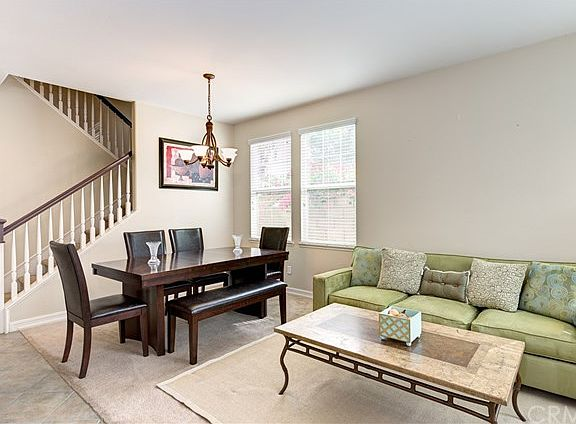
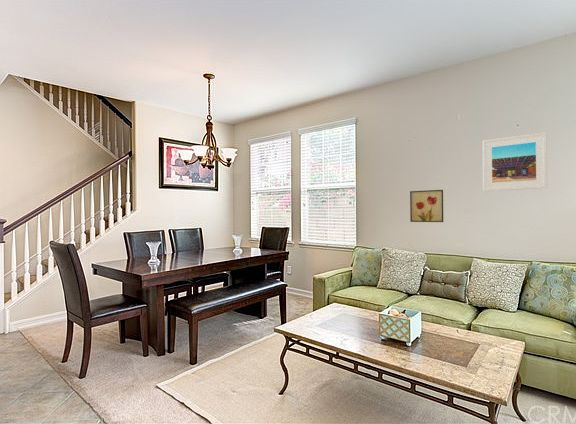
+ wall art (426, 206)
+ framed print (513, 163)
